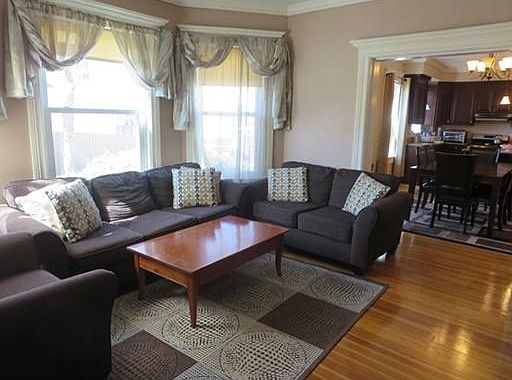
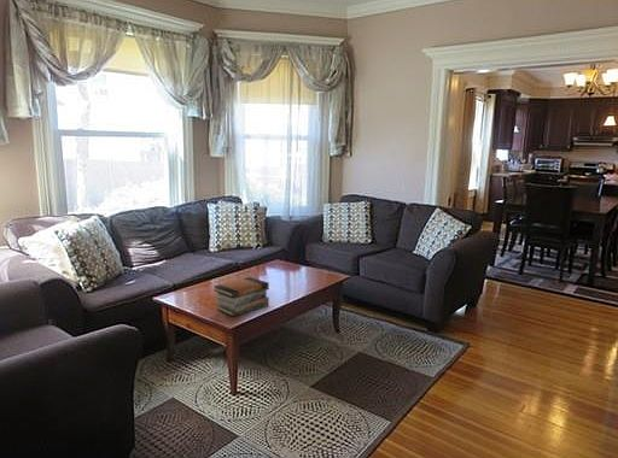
+ book stack (241, 295)
